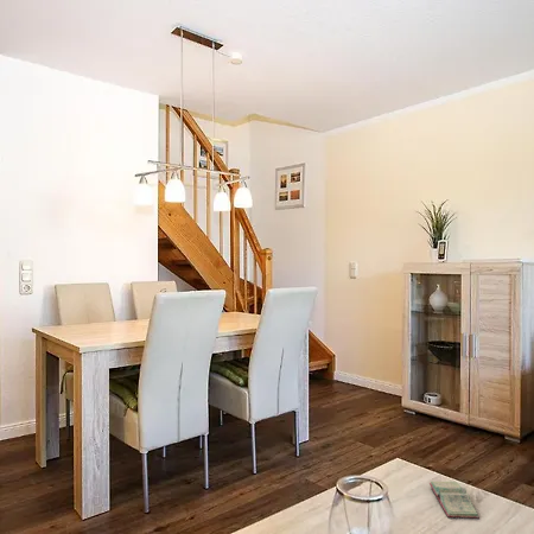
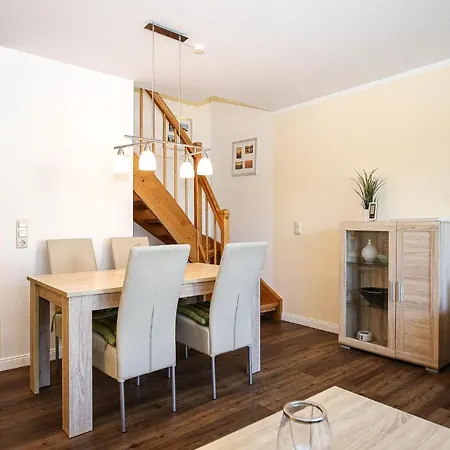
- book (452, 494)
